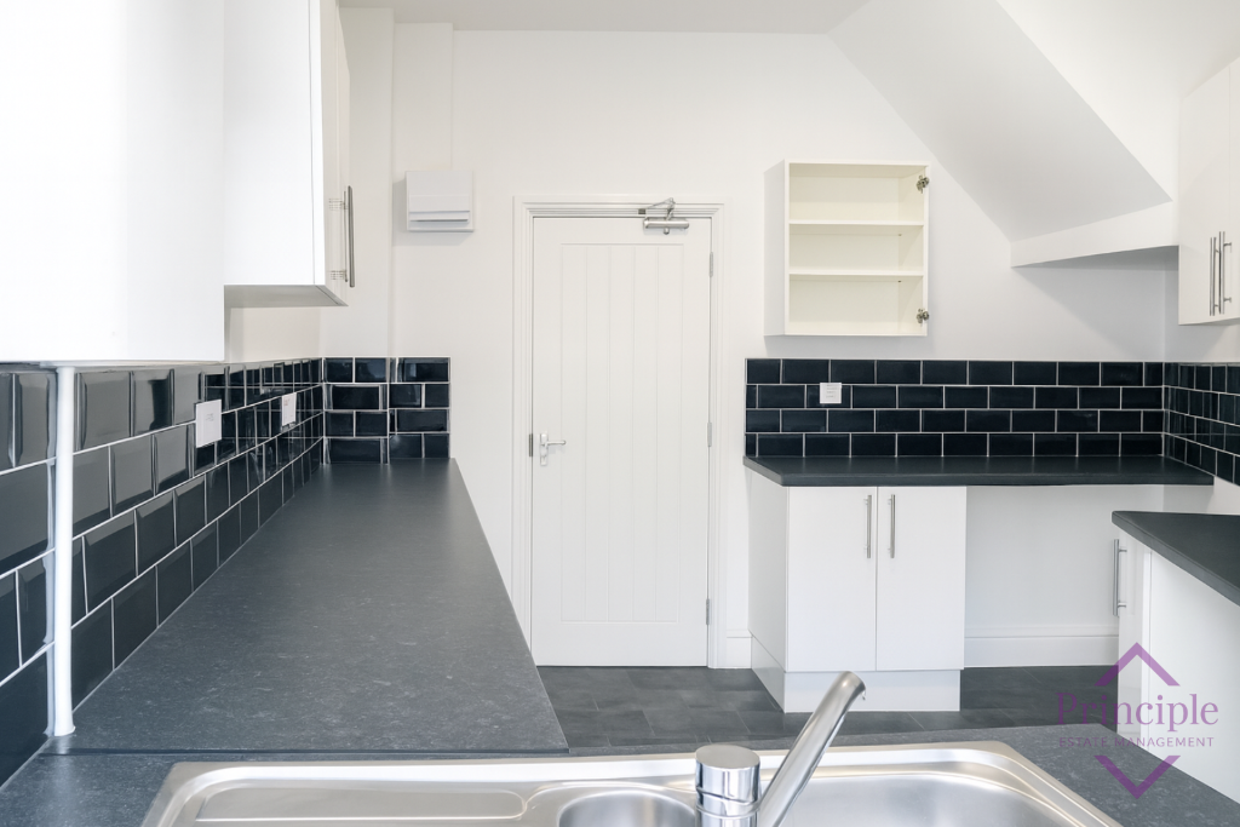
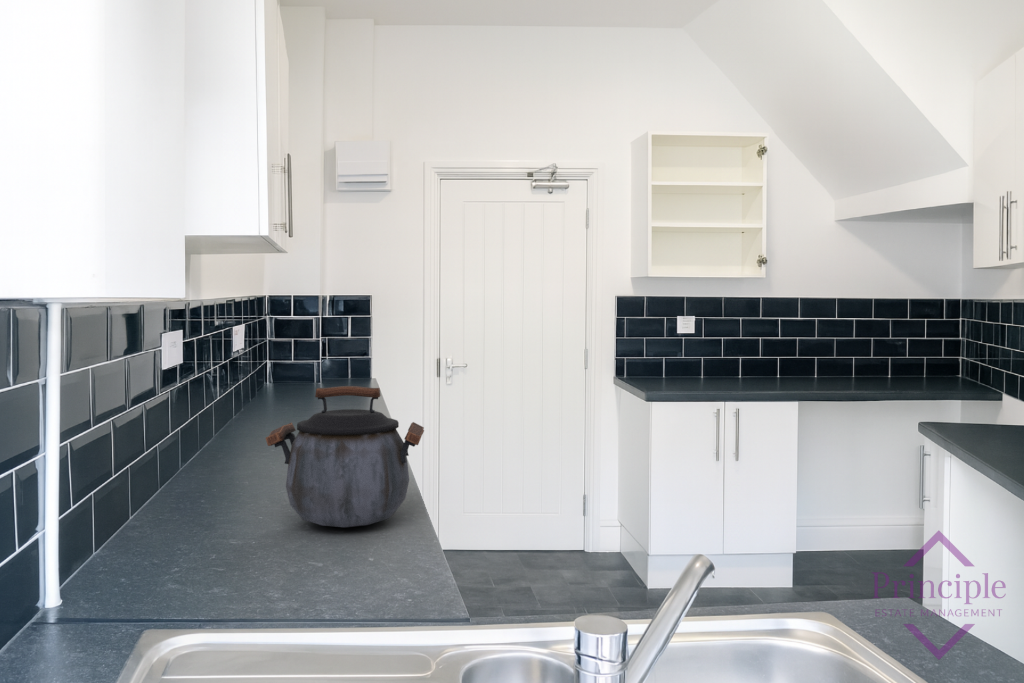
+ kettle (348, 455)
